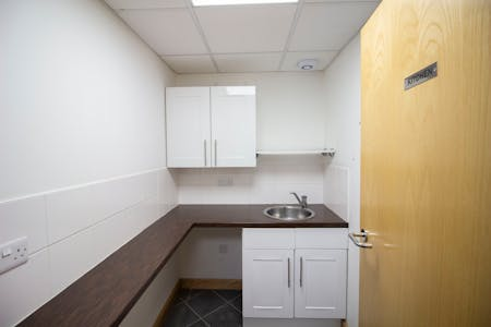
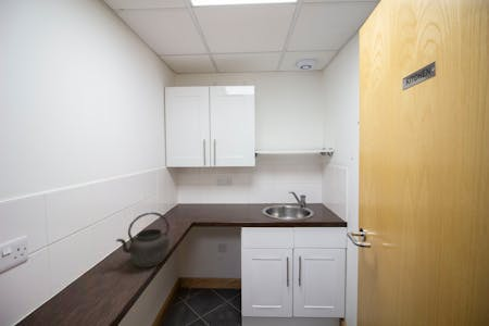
+ kettle (143, 238)
